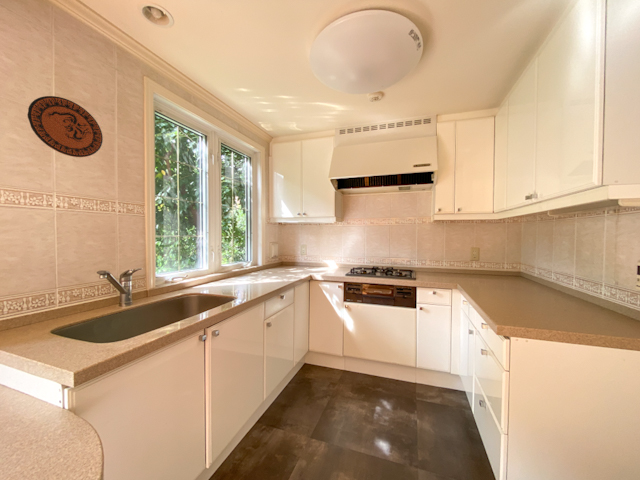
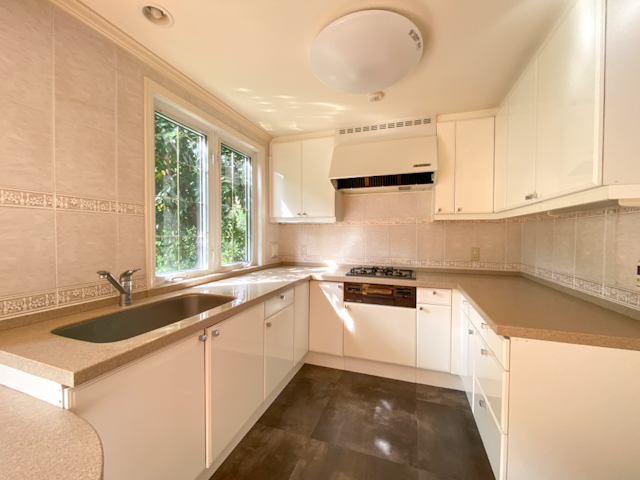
- decorative plate (68, 128)
